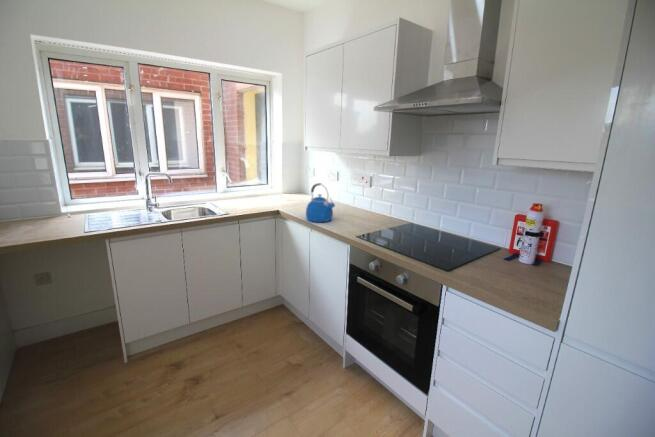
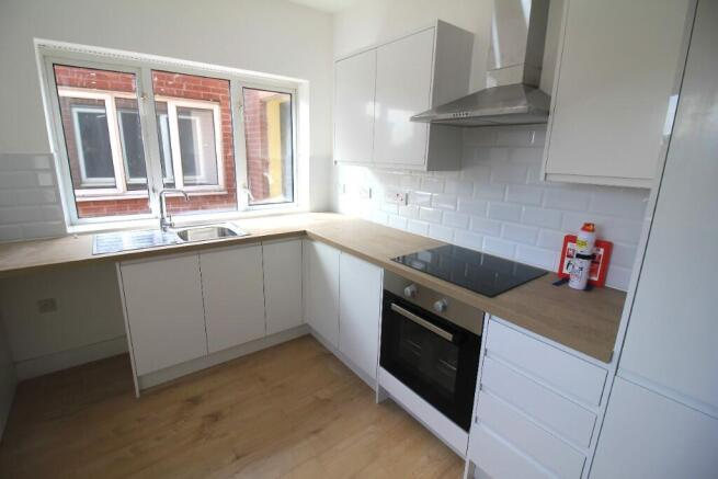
- kettle (321, 202)
